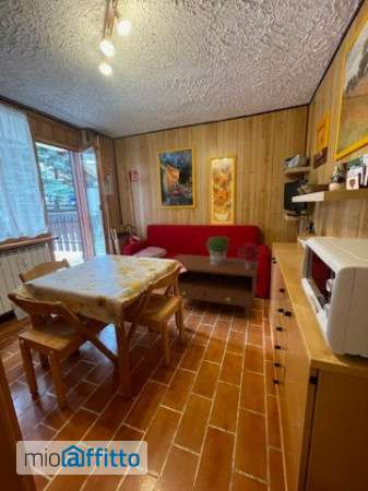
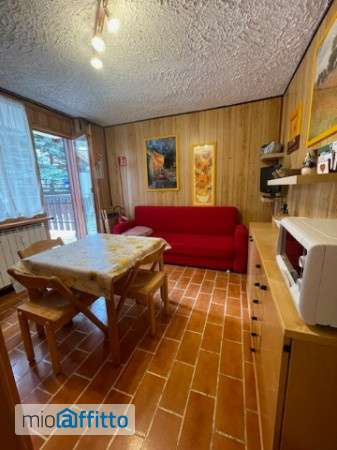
- coffee table (211, 284)
- bouquet (249, 255)
- potted plant (217, 249)
